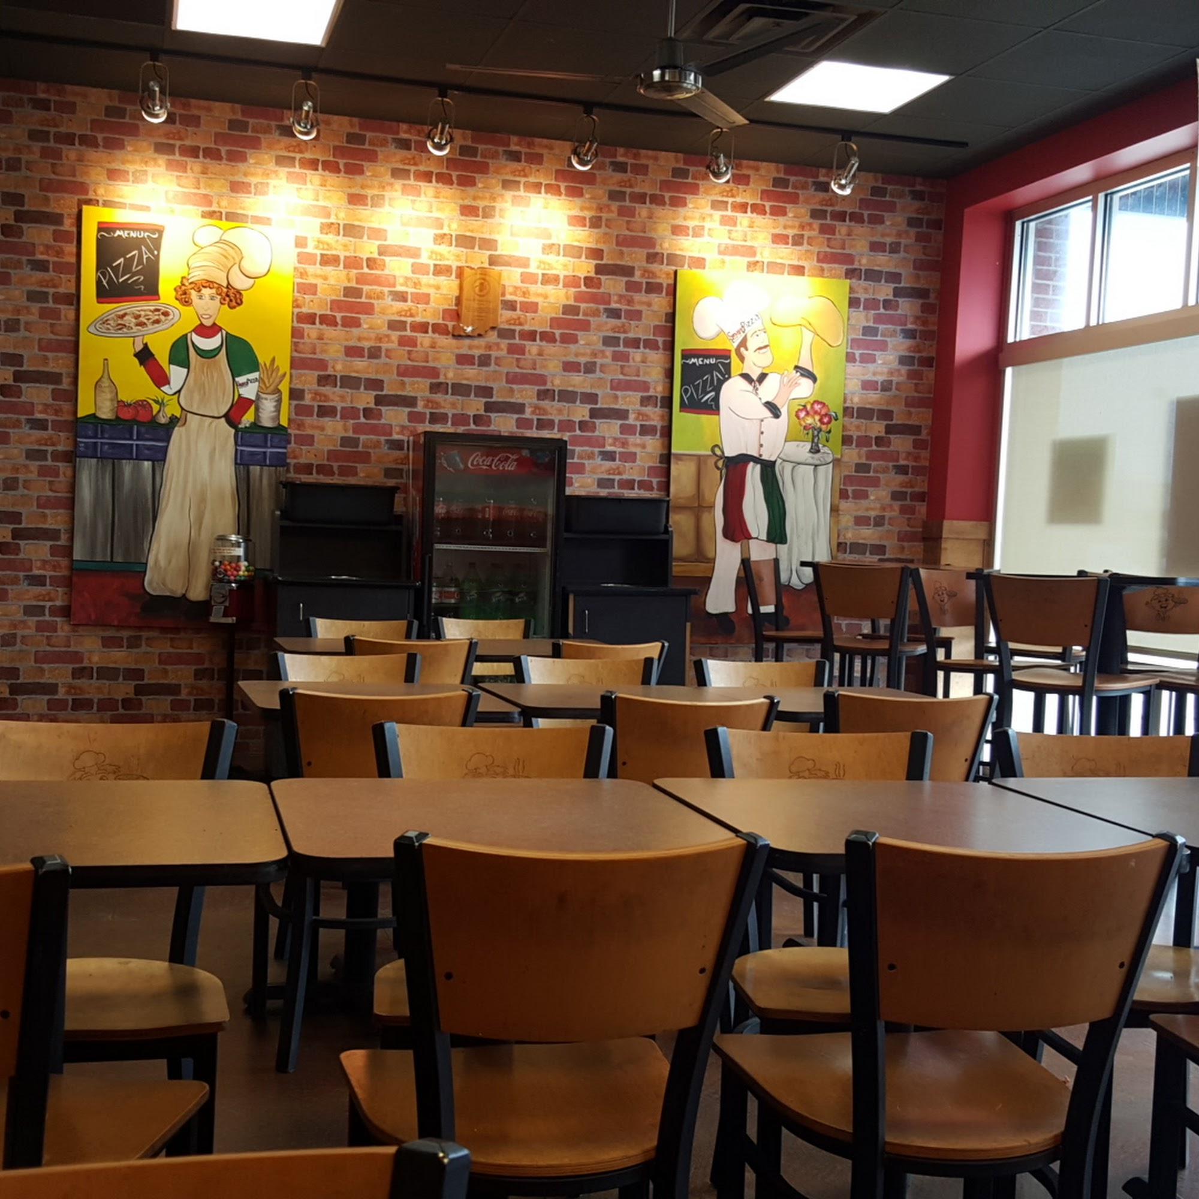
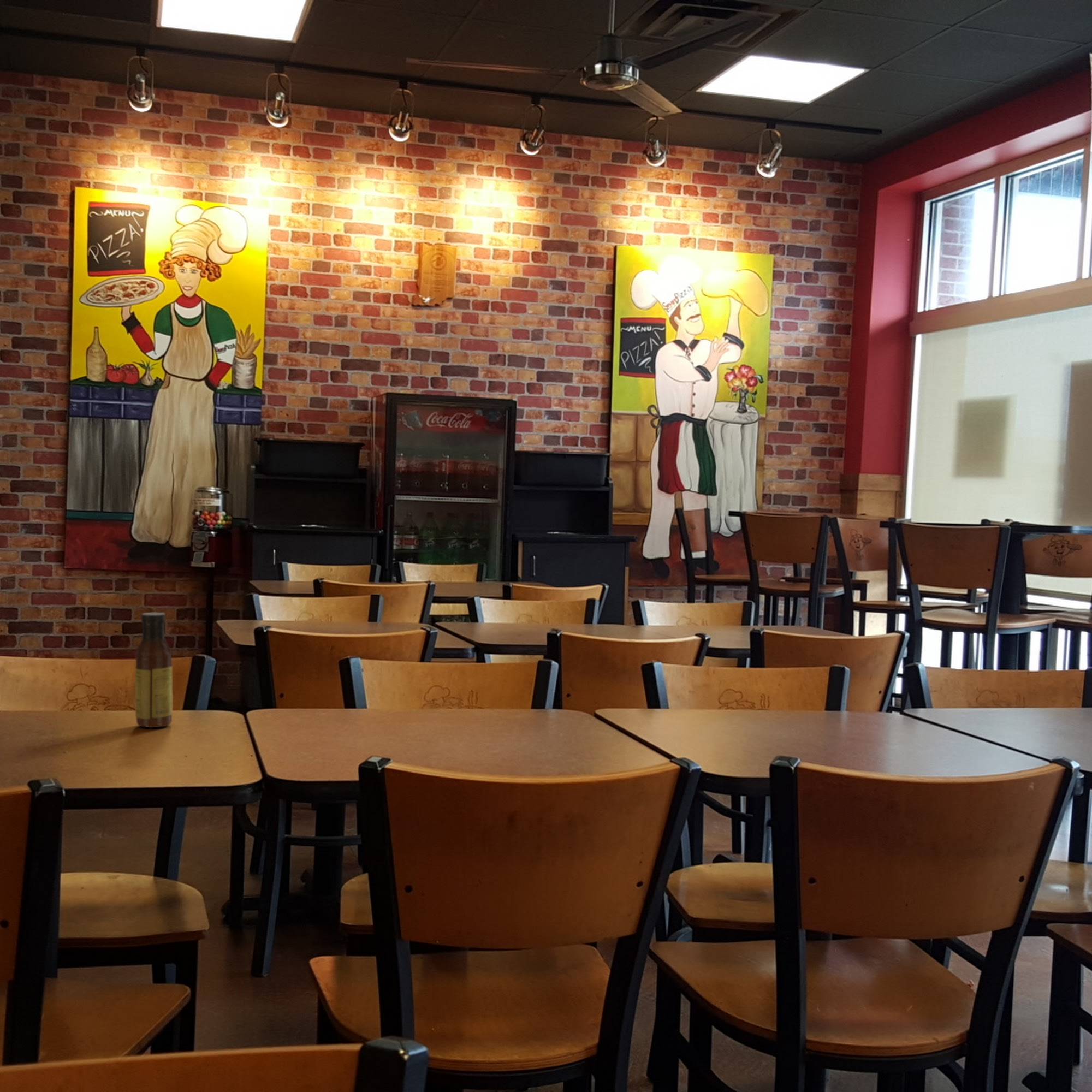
+ sauce bottle (155, 669)
